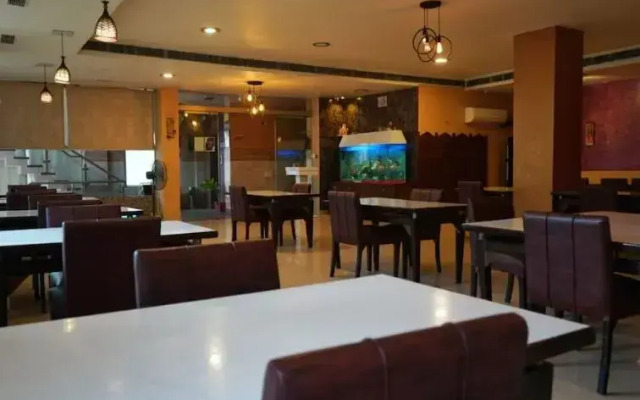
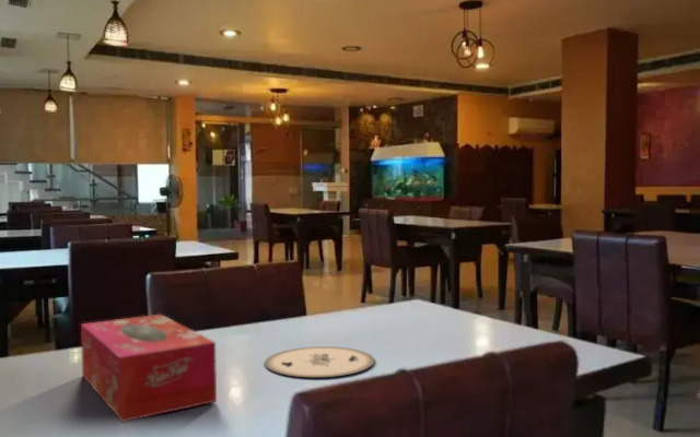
+ tissue box (143, 359)
+ plate (319, 358)
